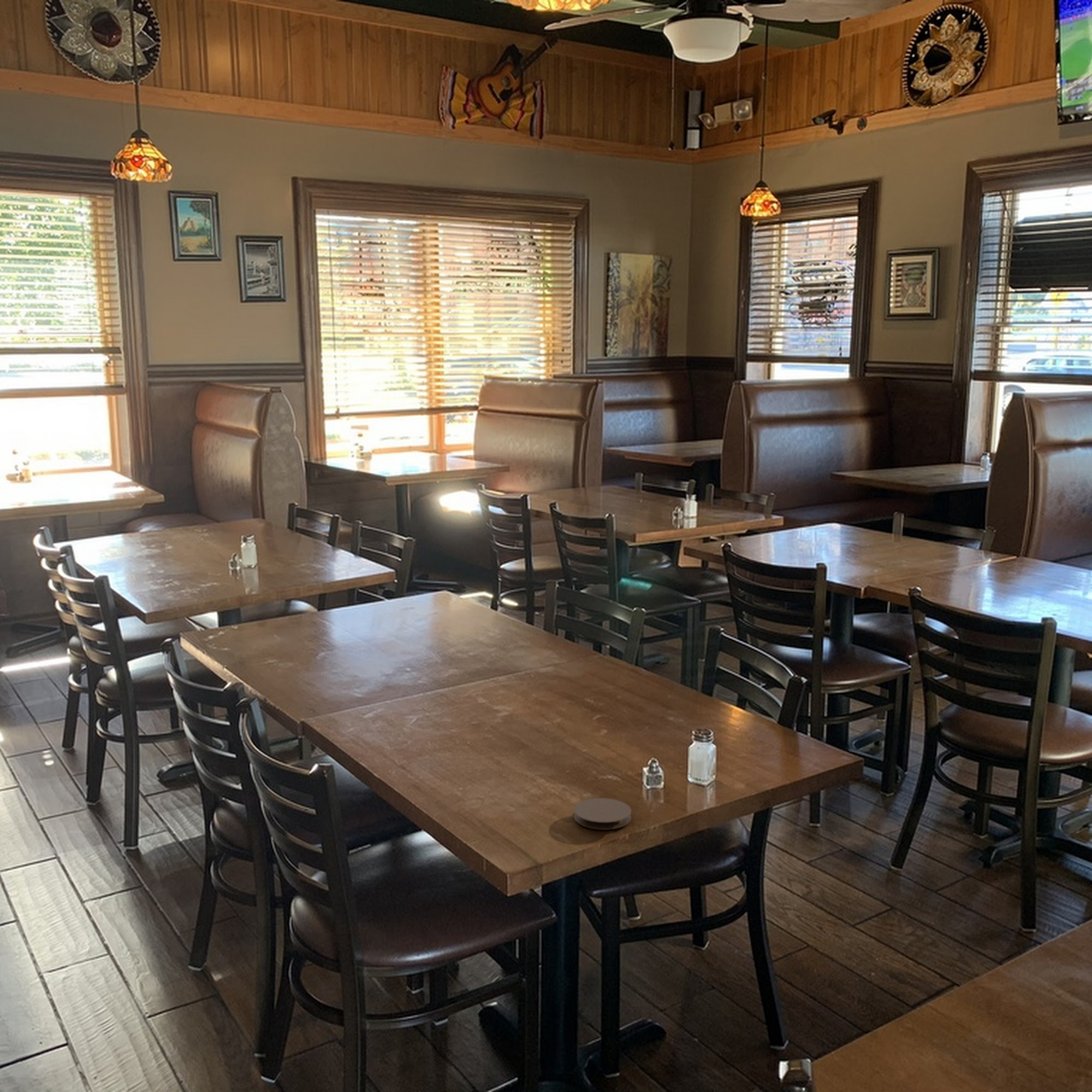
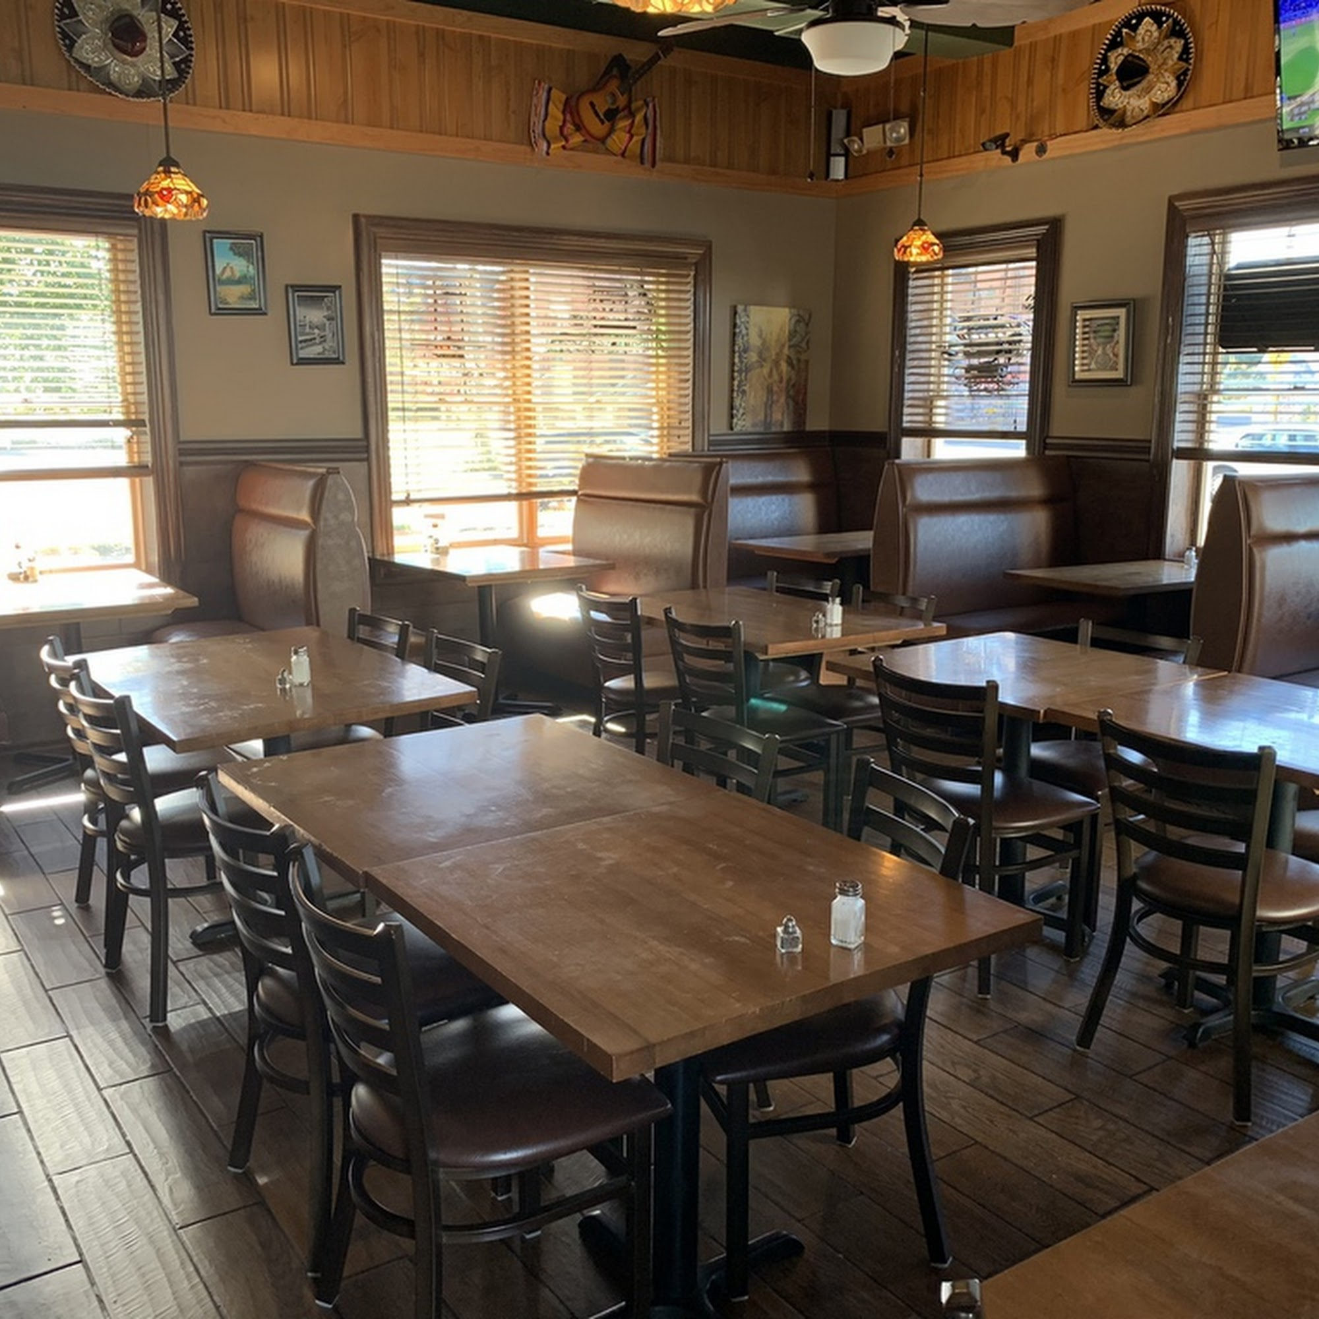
- coaster (602, 813)
